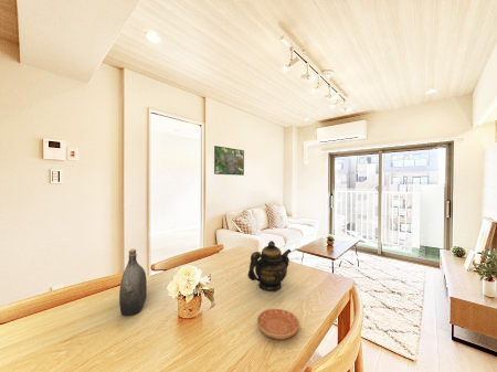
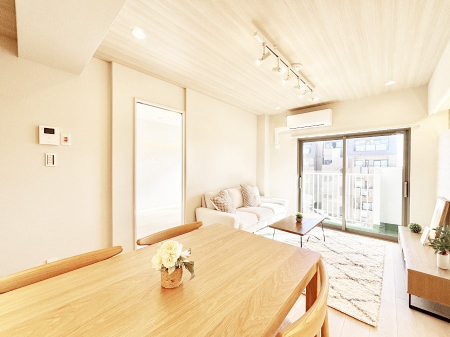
- saucer (277, 323)
- water jug (134, 276)
- teapot (269, 263)
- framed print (230, 161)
